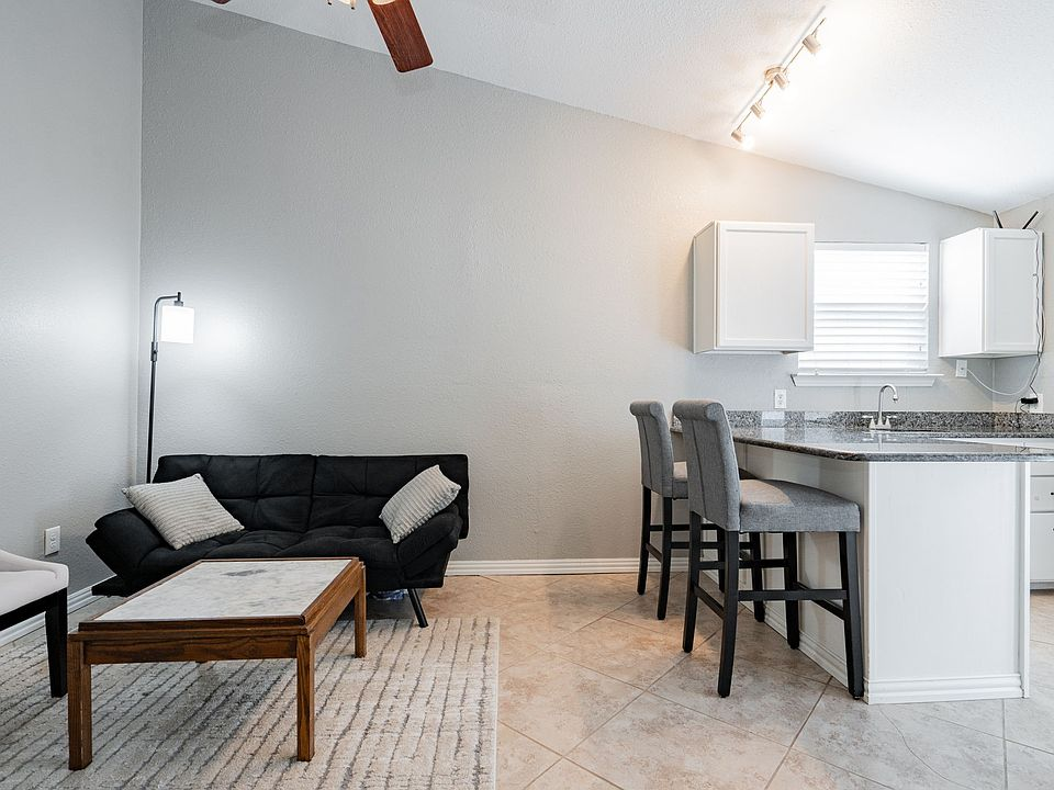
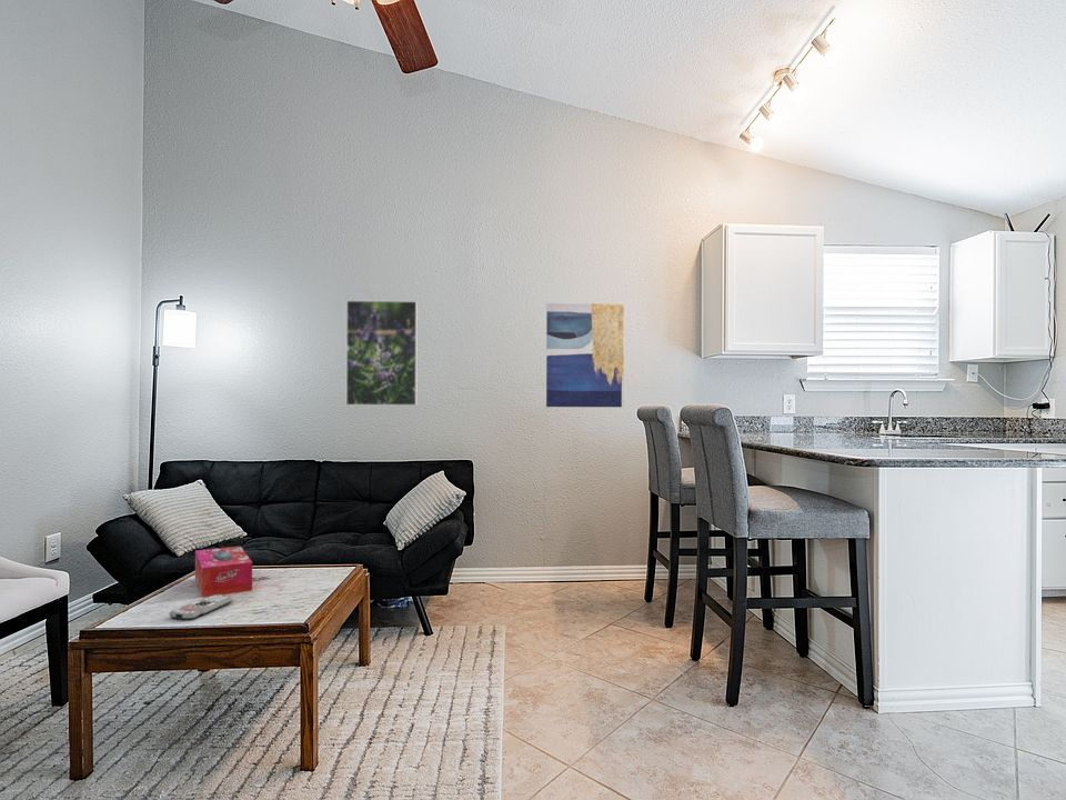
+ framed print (381, 352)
+ remote control (203, 607)
+ wall art (584, 354)
+ tissue box (222, 570)
